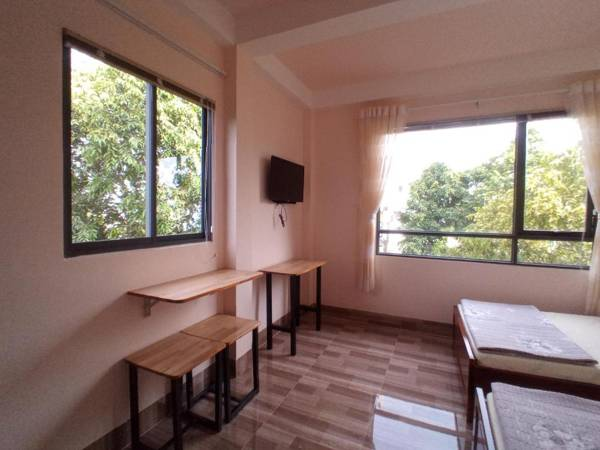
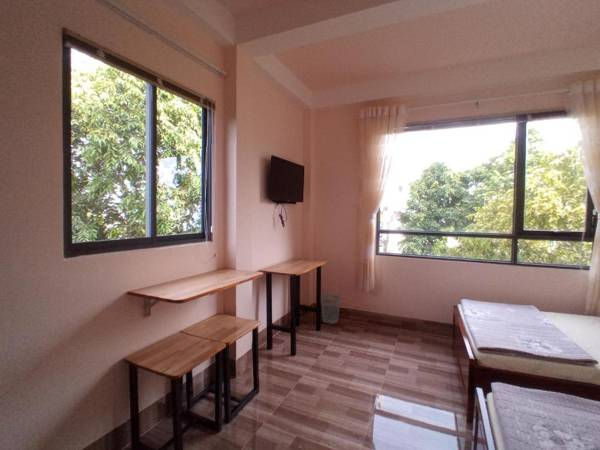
+ wastebasket (330, 309)
